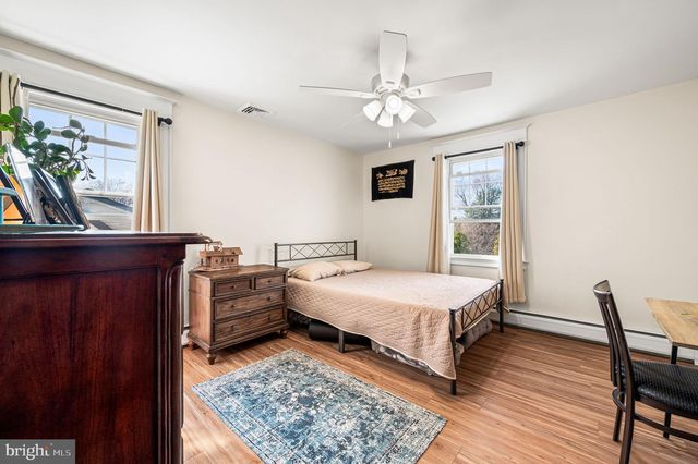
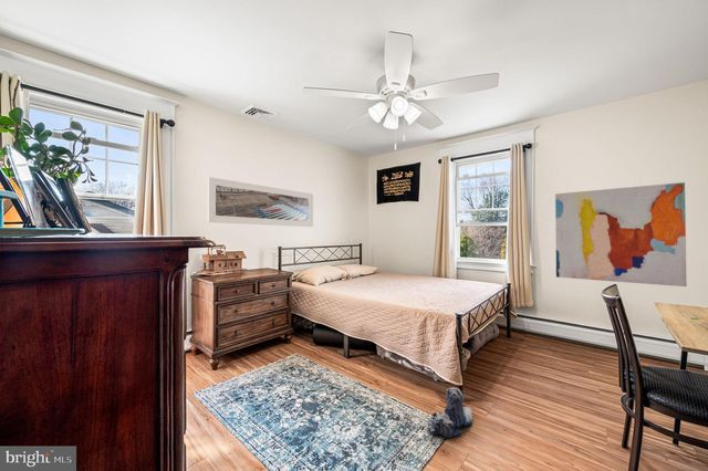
+ wall art (613, 234)
+ plush toy (450, 406)
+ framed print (268, 206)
